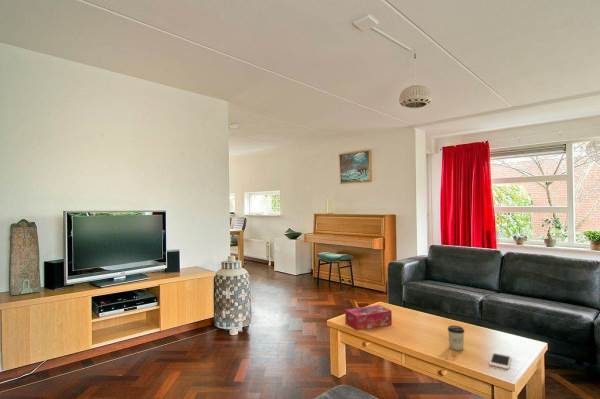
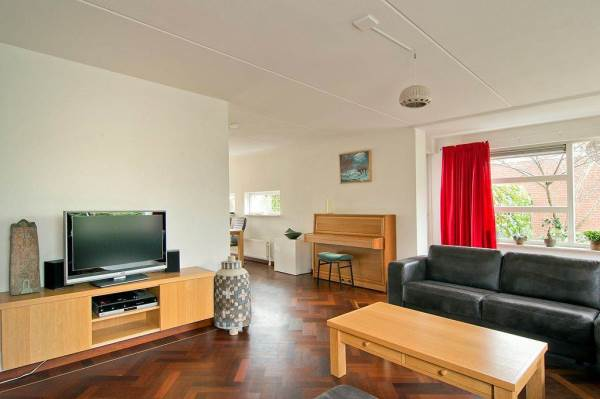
- cell phone (500, 360)
- tissue box (368, 317)
- cup (456, 337)
